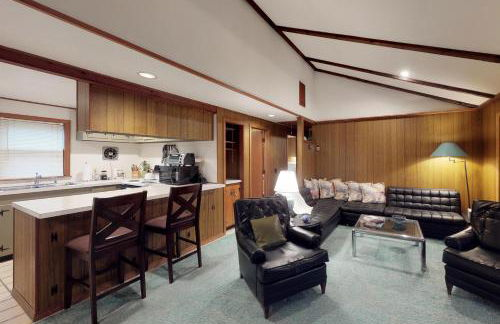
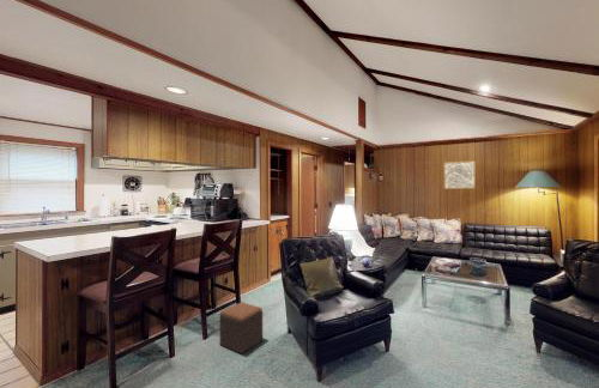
+ wall art (459, 175)
+ footstool (241, 325)
